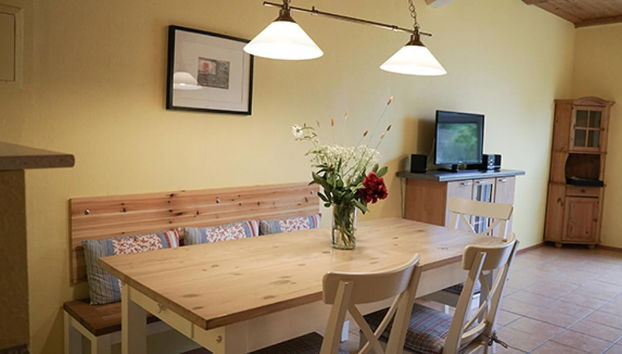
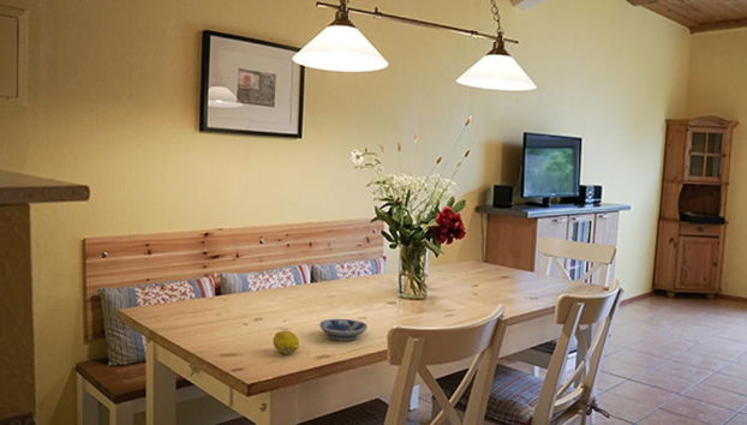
+ bowl (342, 330)
+ fruit (286, 342)
